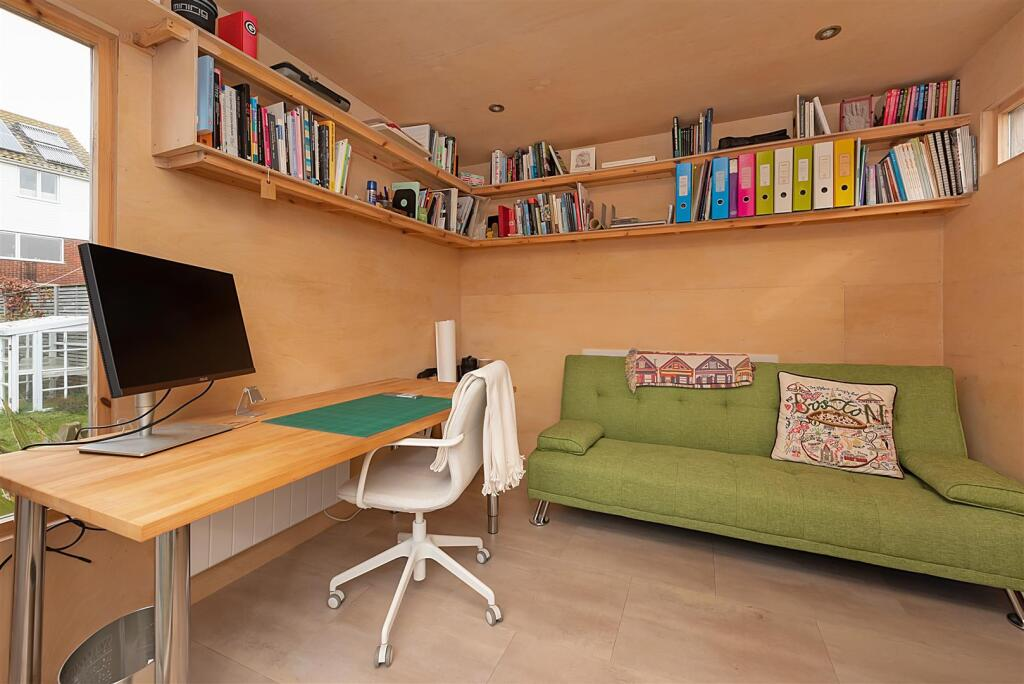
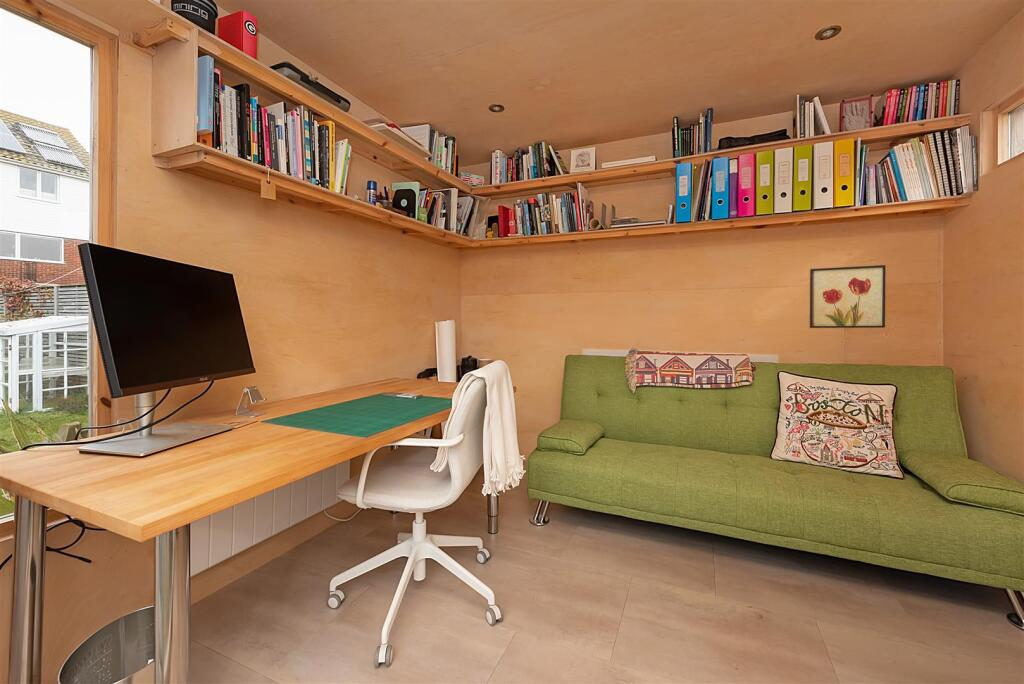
+ wall art (845, 297)
